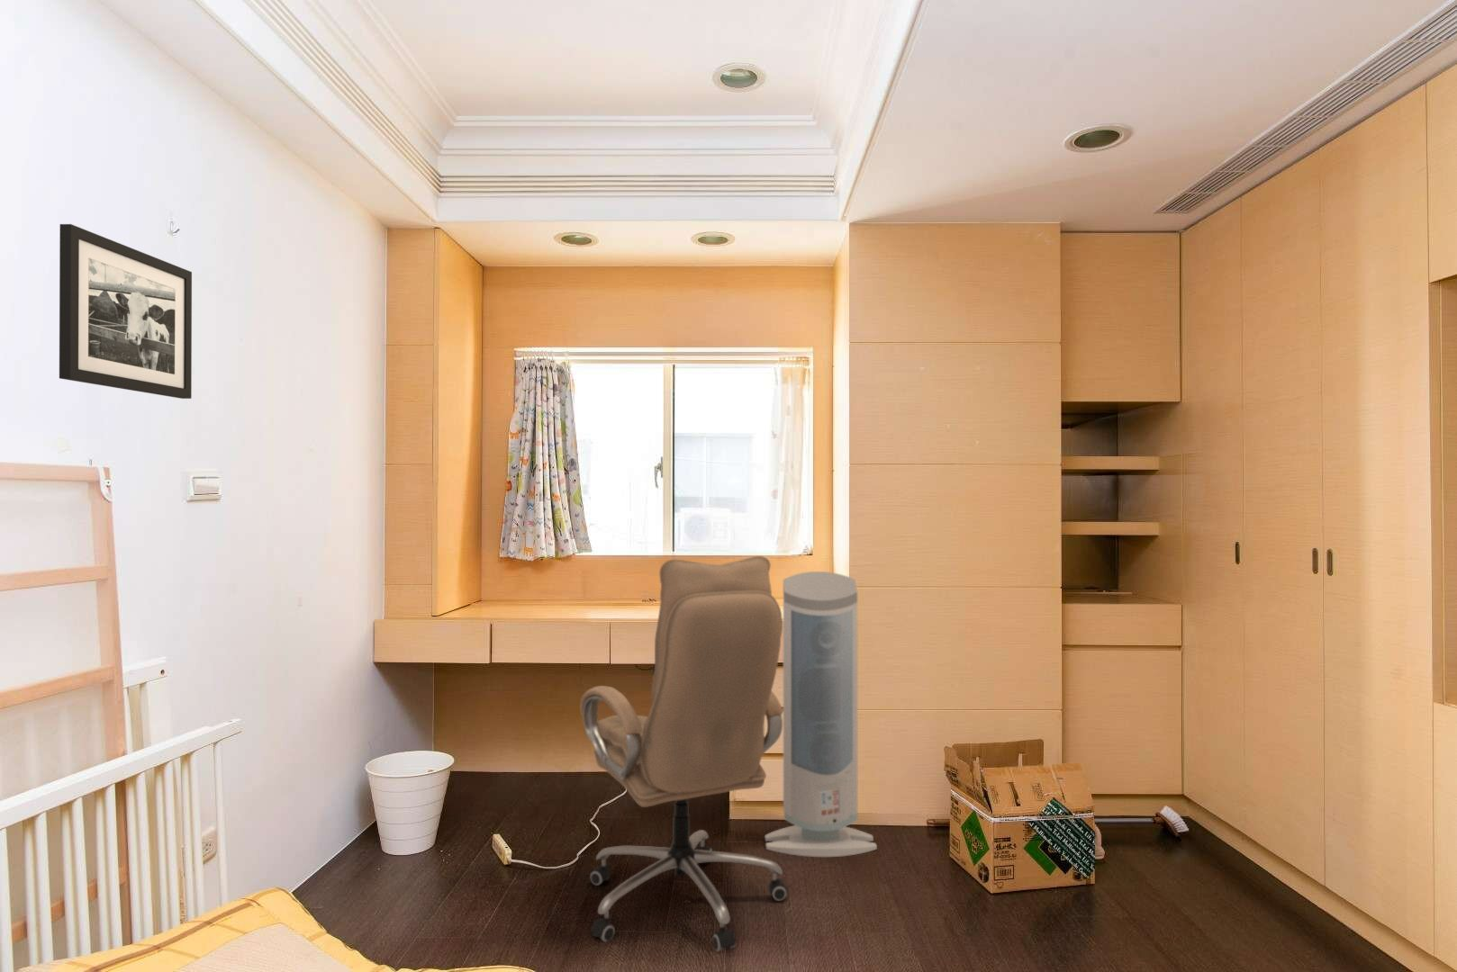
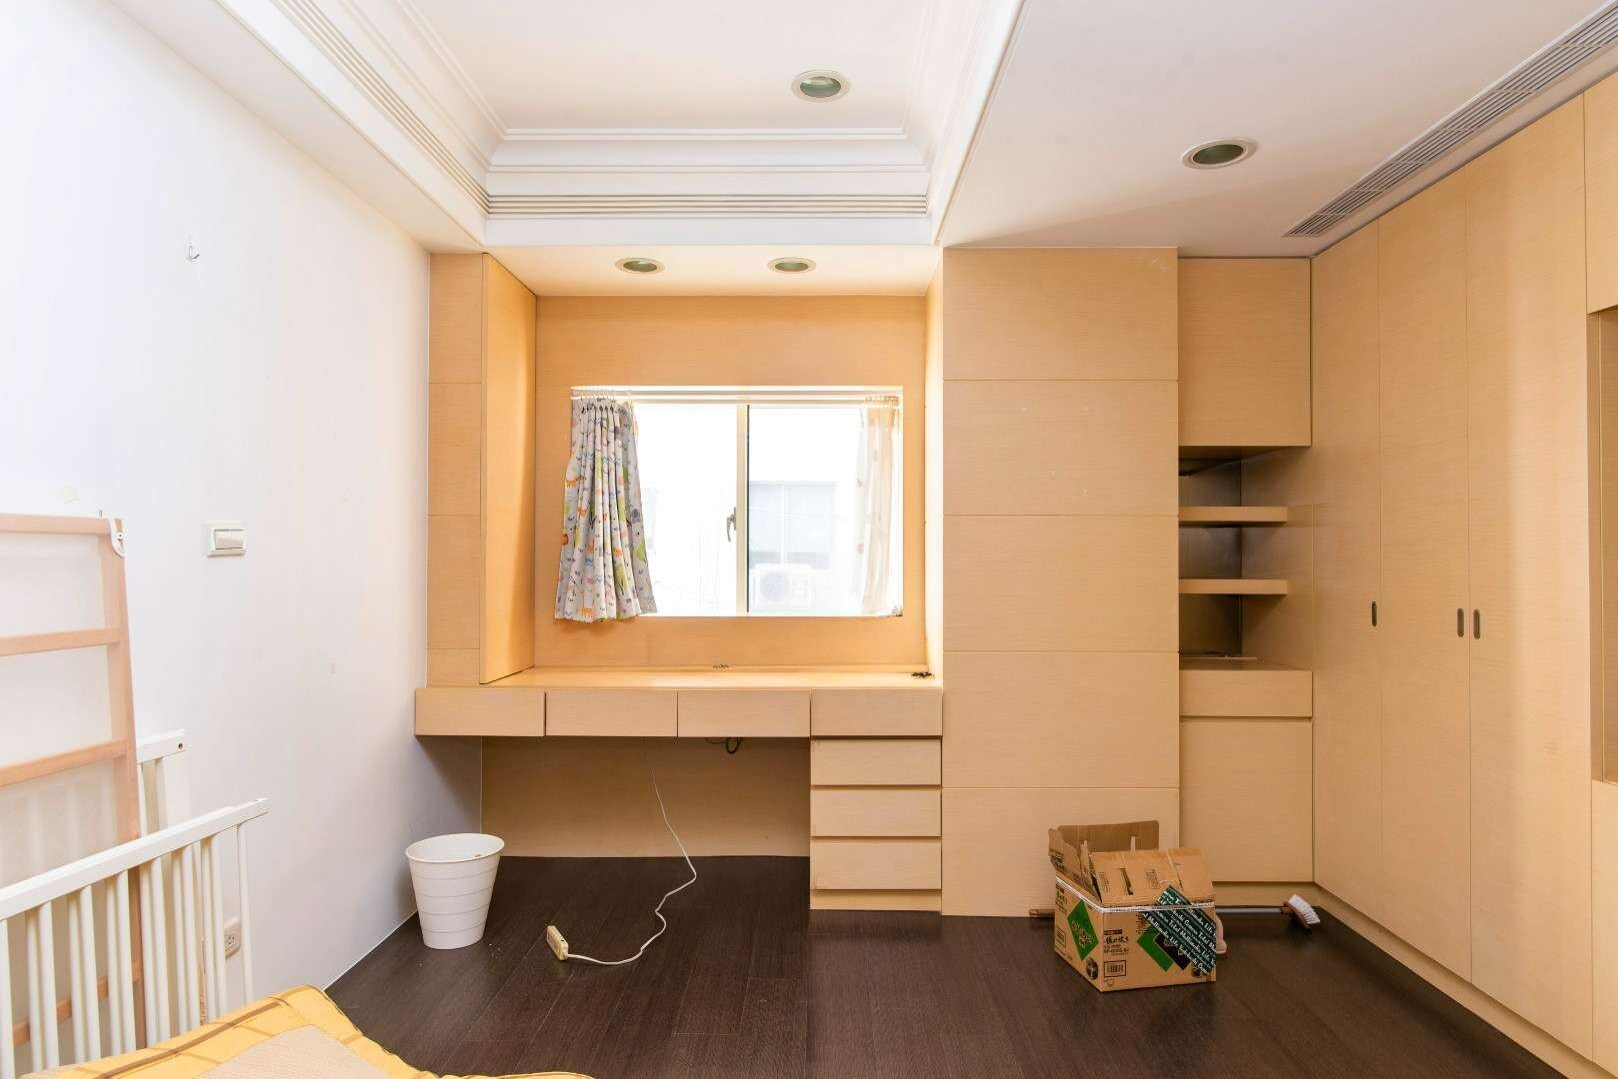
- office chair (683, 728)
- air purifier (819, 707)
- picture frame (131, 320)
